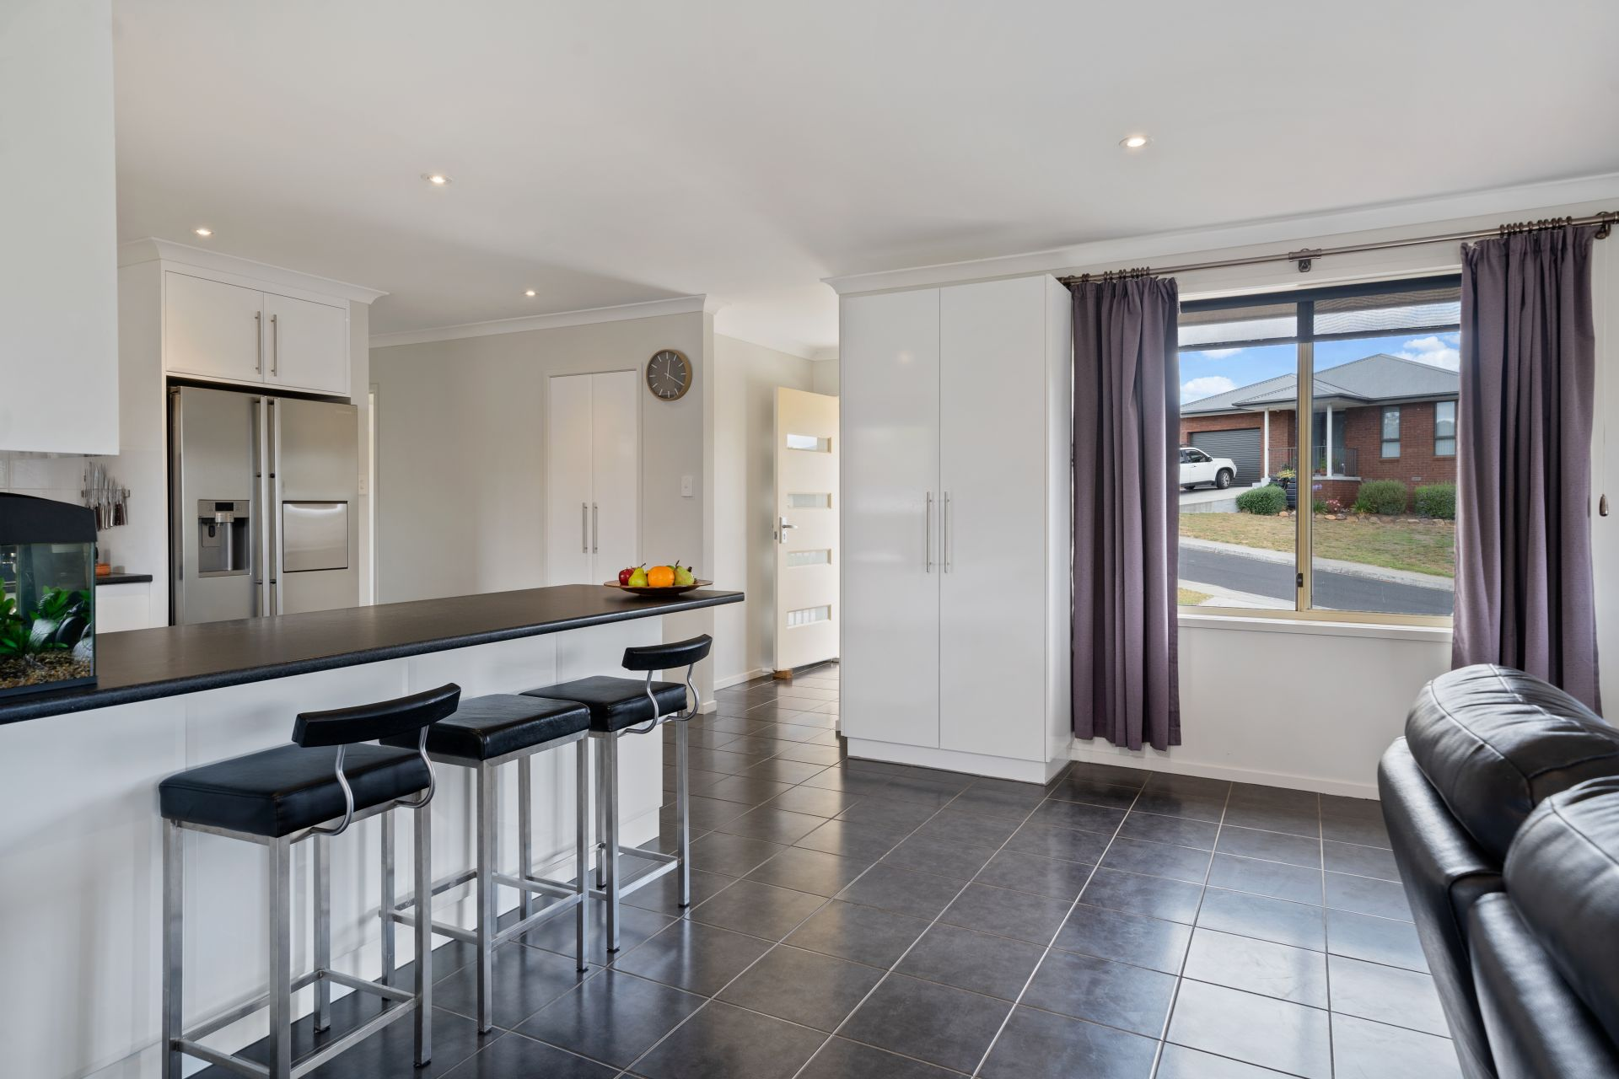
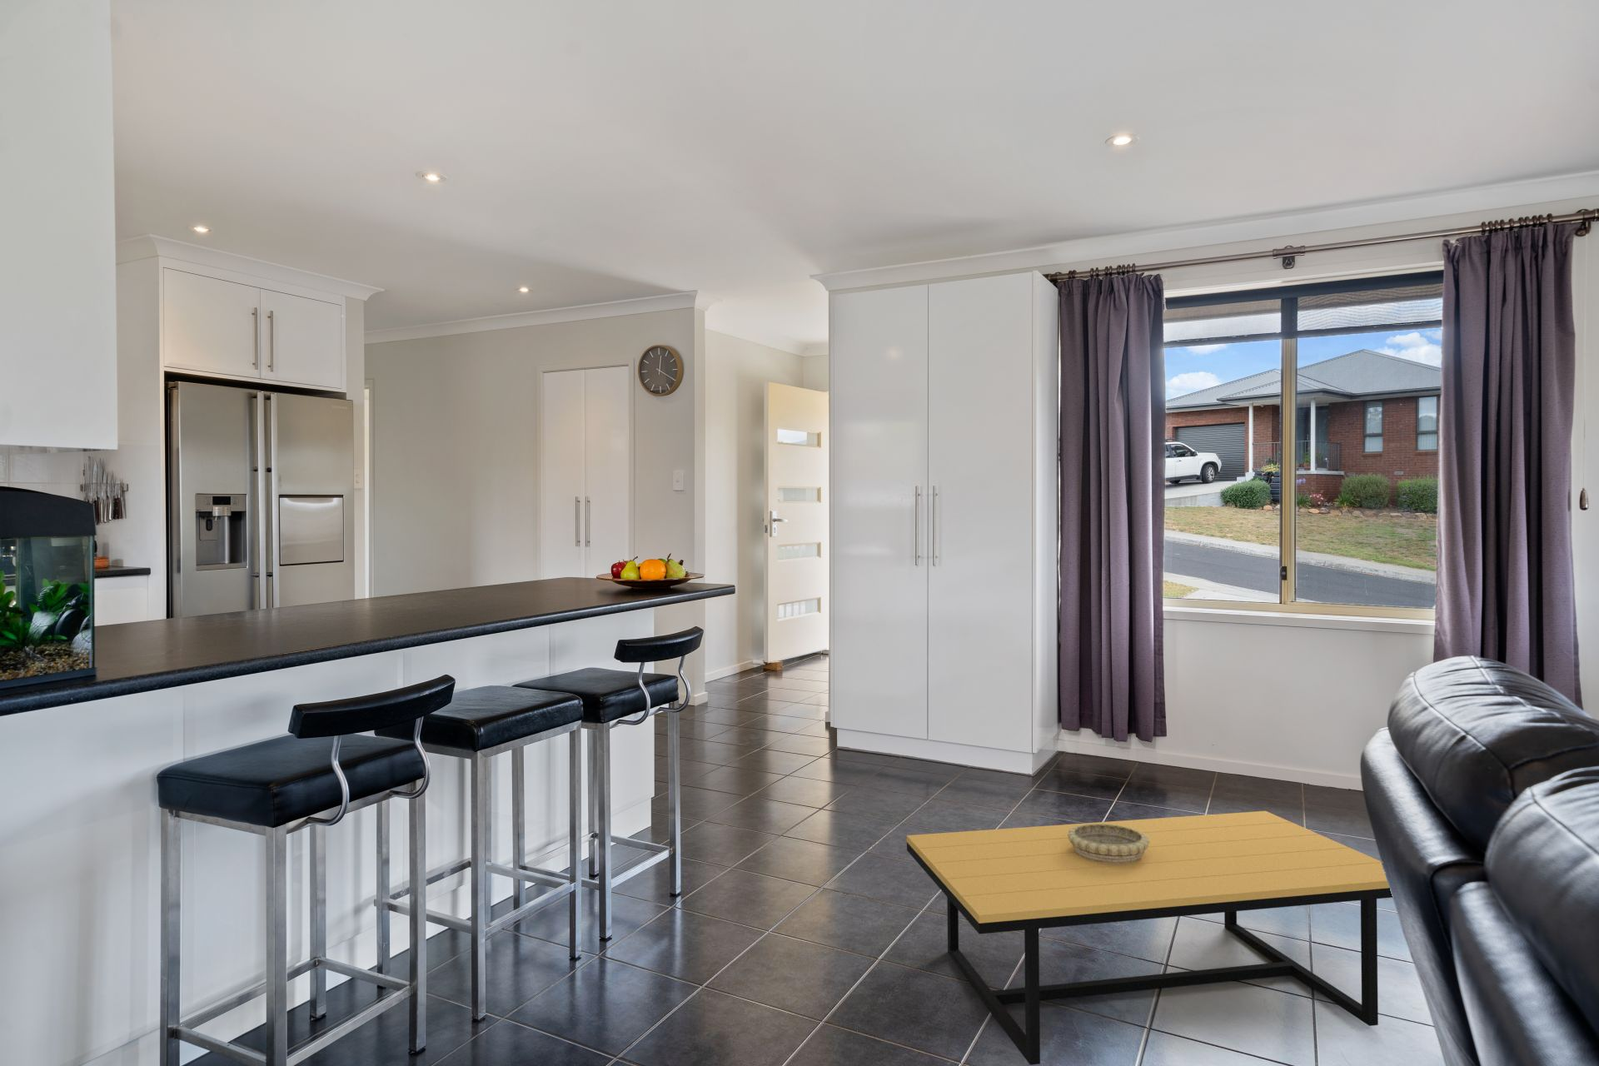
+ decorative bowl (1108, 842)
+ coffee table (1145, 918)
